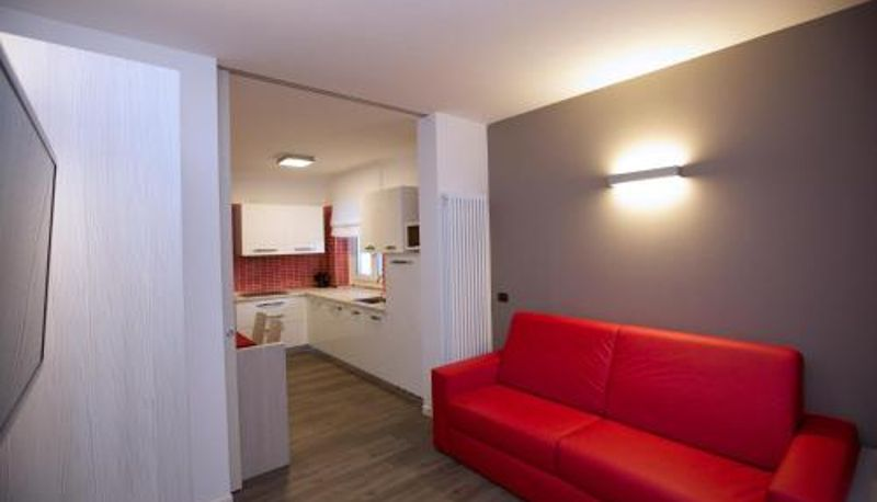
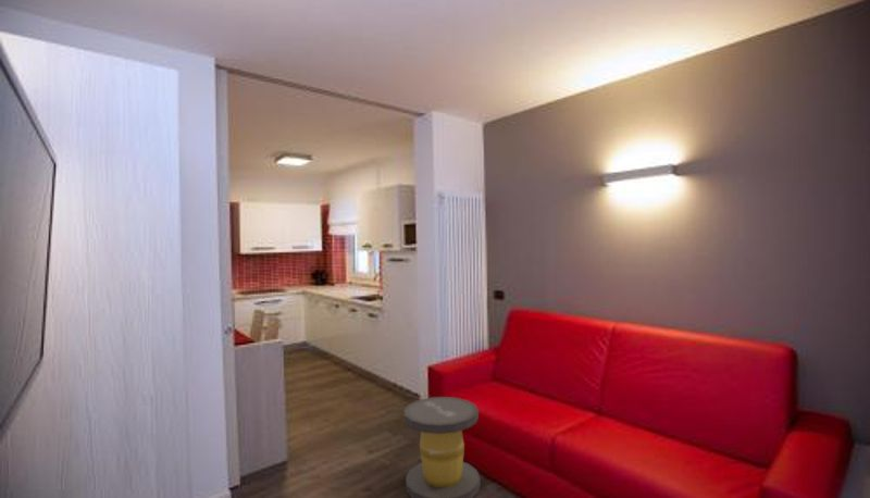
+ stool (442, 447)
